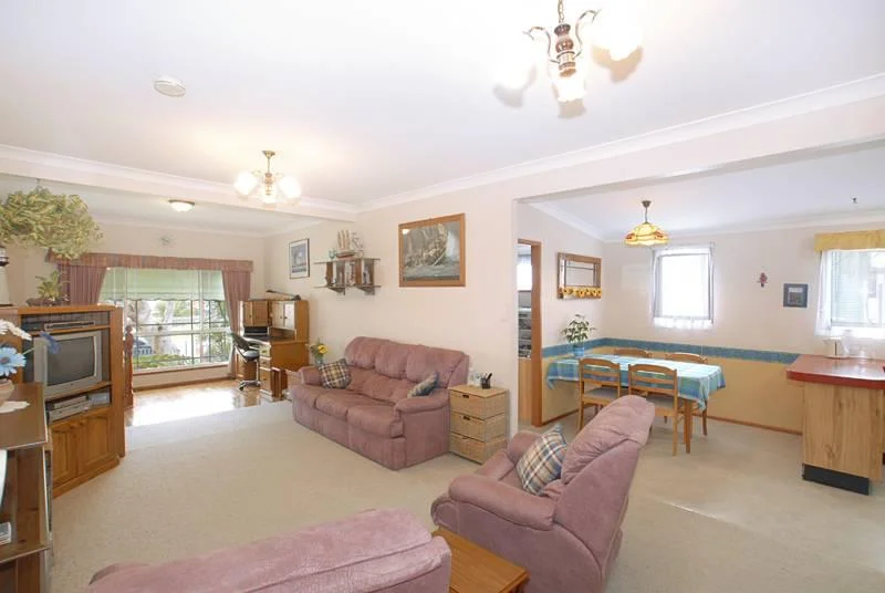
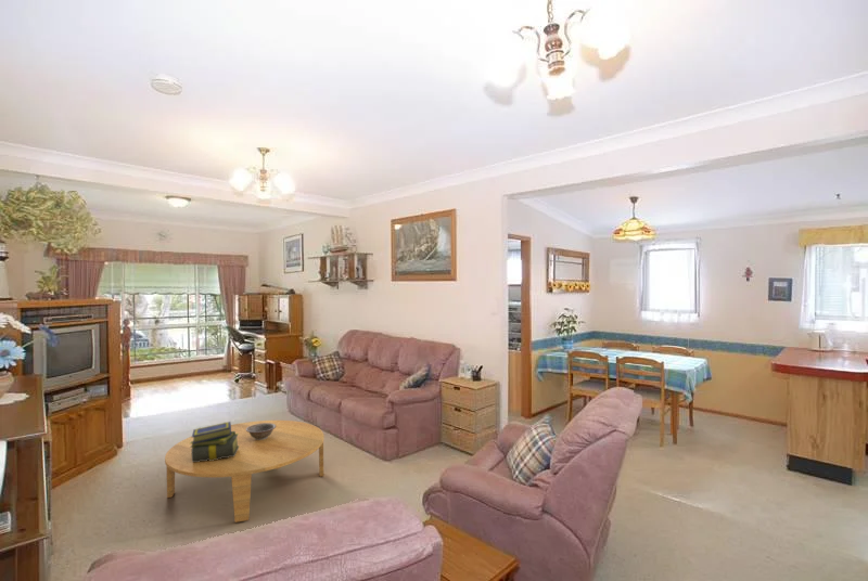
+ coffee table (250, 463)
+ decorative bowl (260, 431)
+ stack of books (214, 440)
